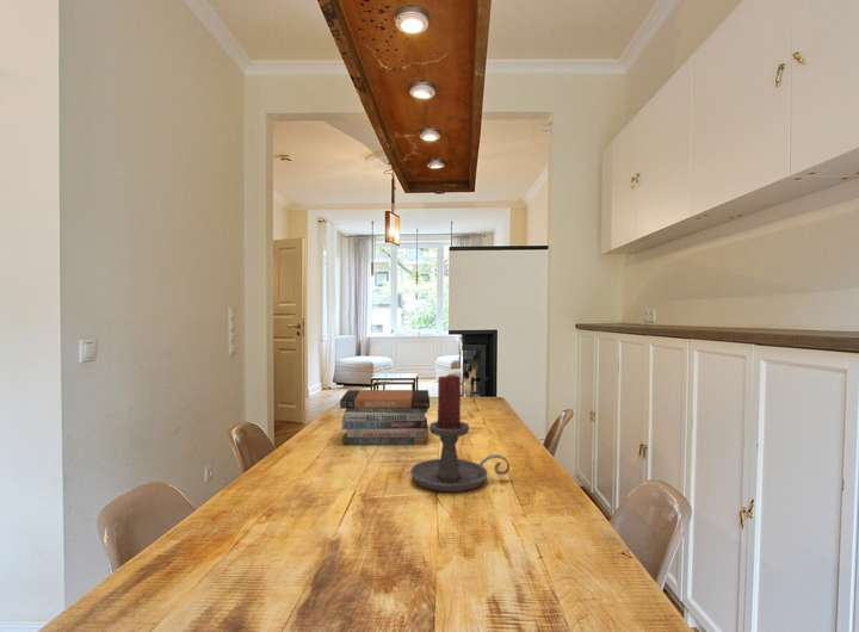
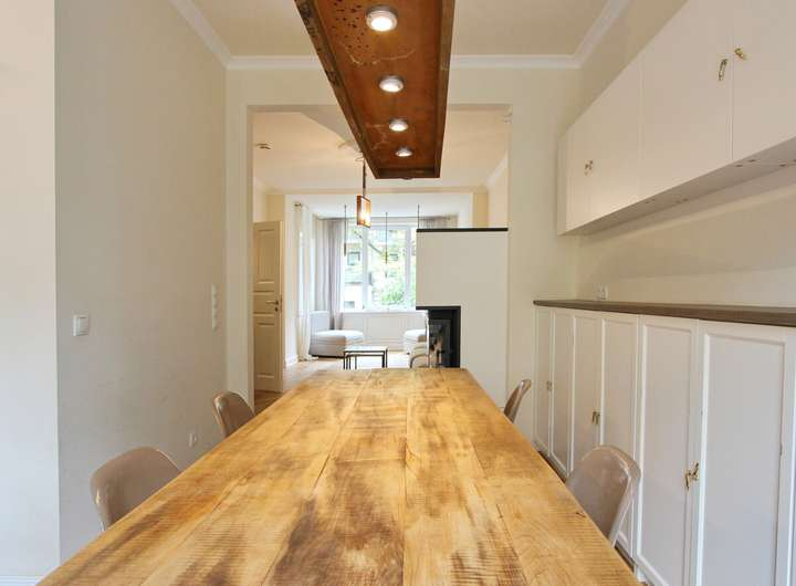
- book stack (385, 416)
- candle holder (459, 426)
